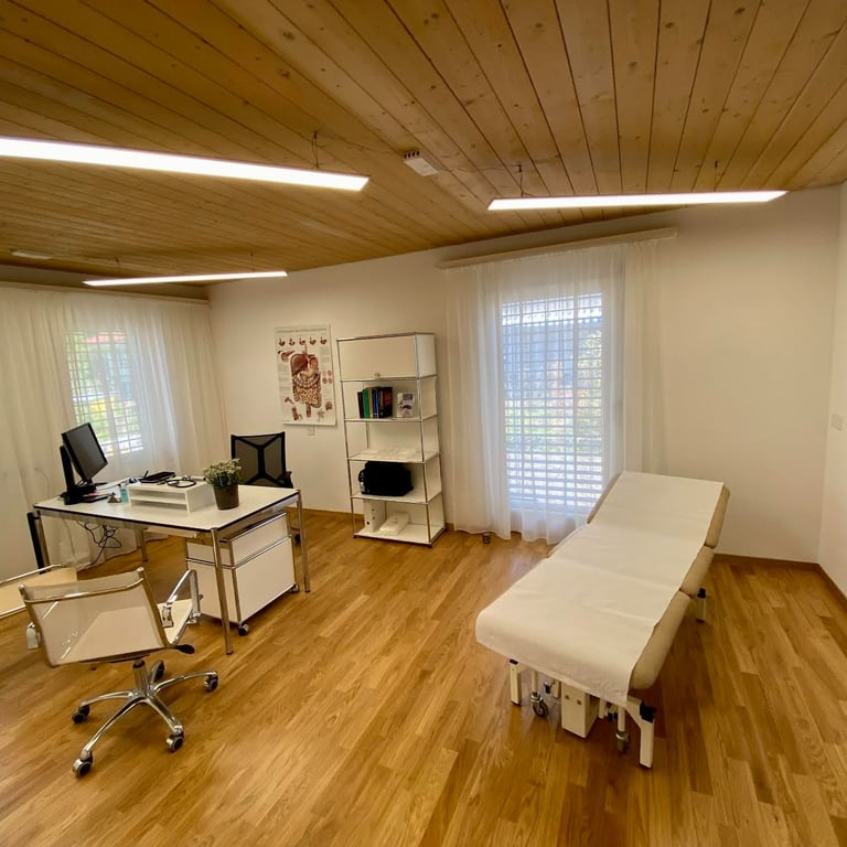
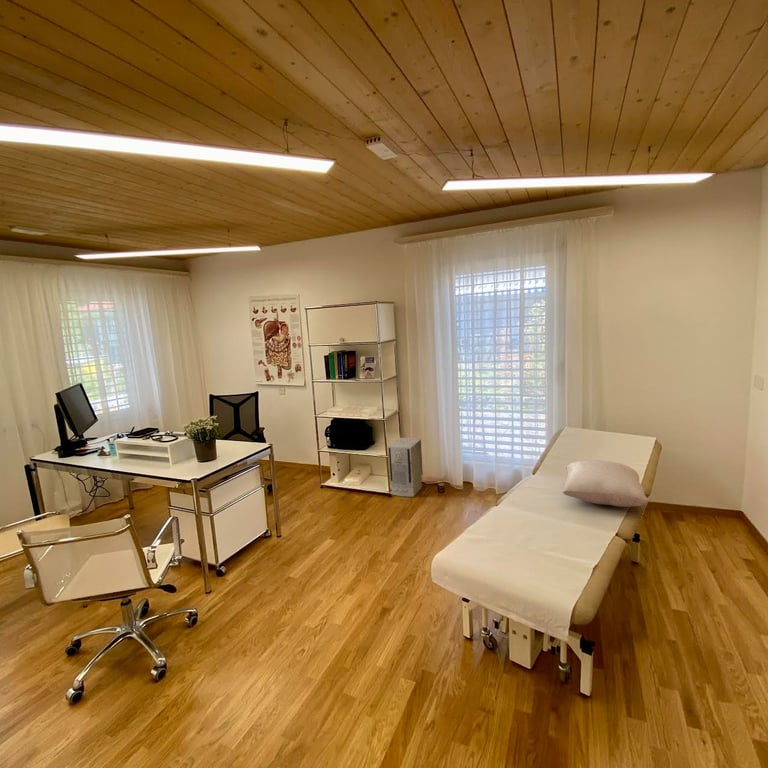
+ air purifier (405, 466)
+ pillow (602, 481)
